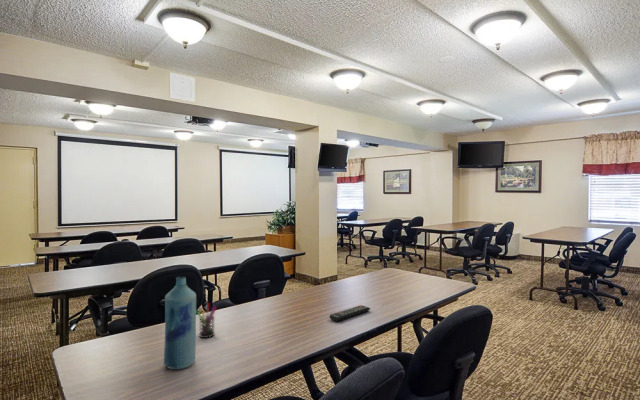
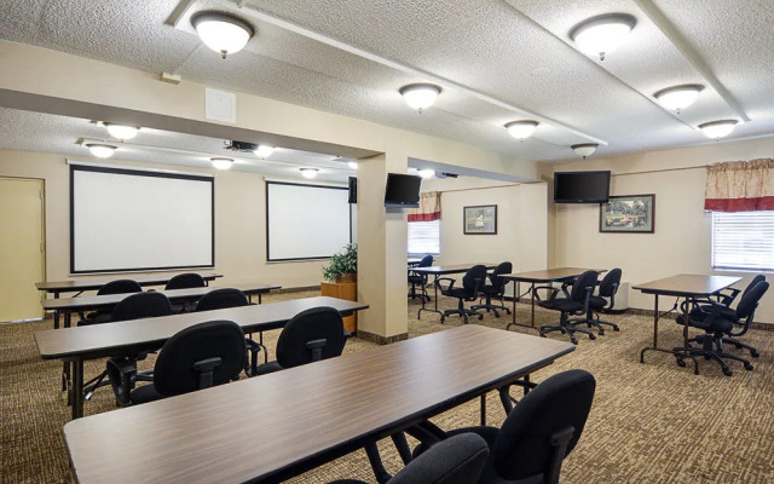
- pen holder (205, 320)
- bottle (180, 320)
- remote control (350, 312)
